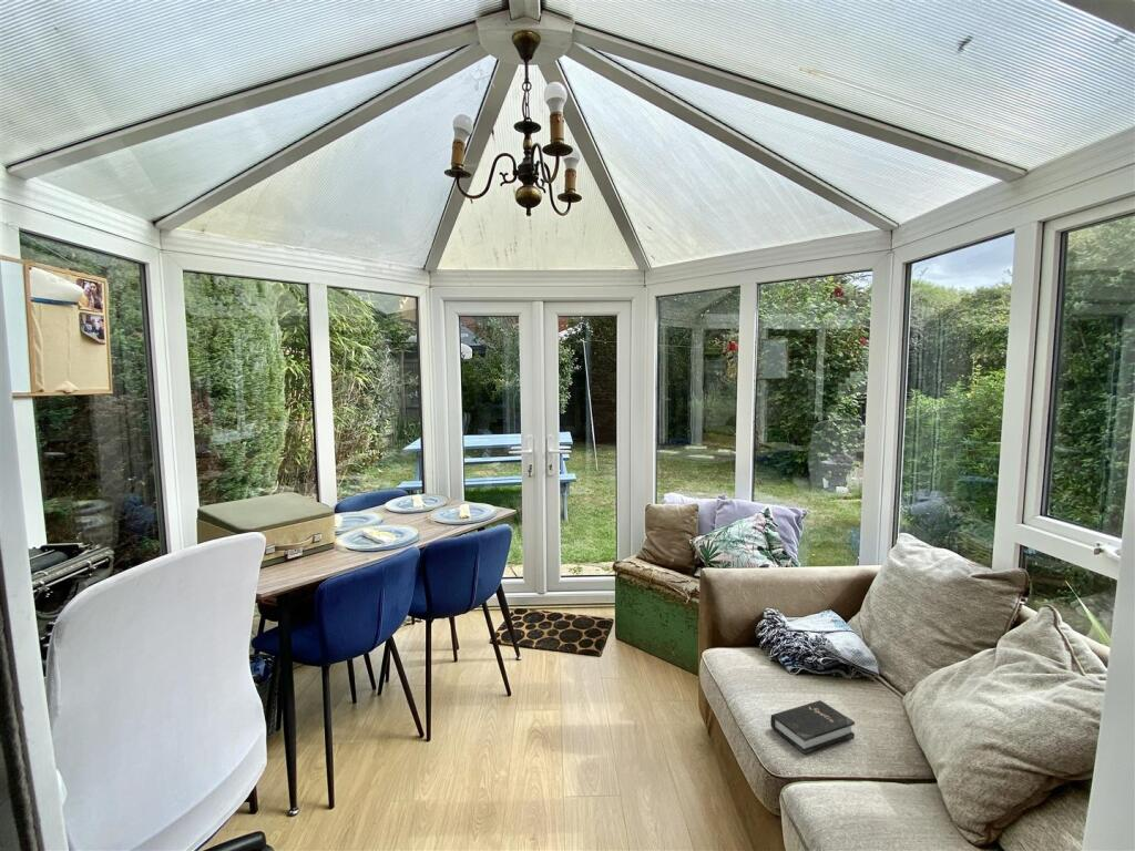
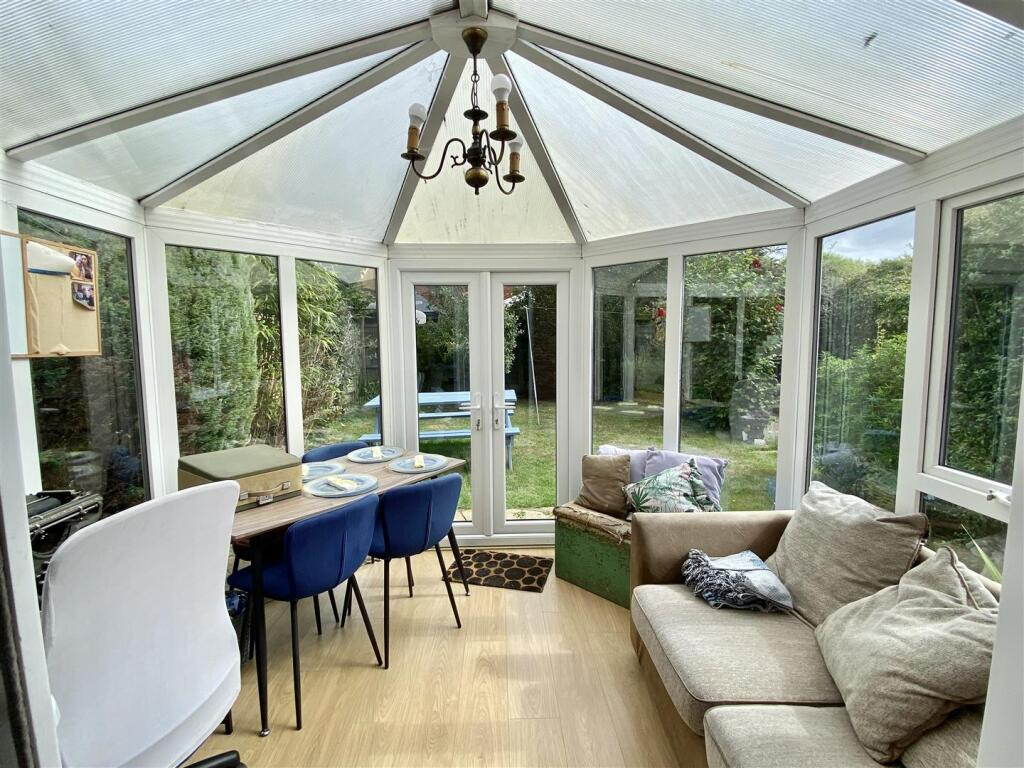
- hardback book (811, 725)
